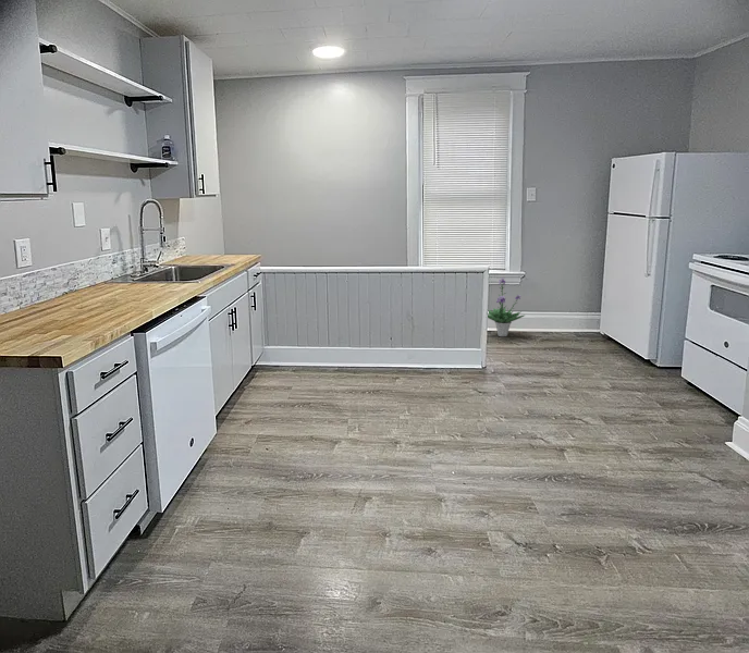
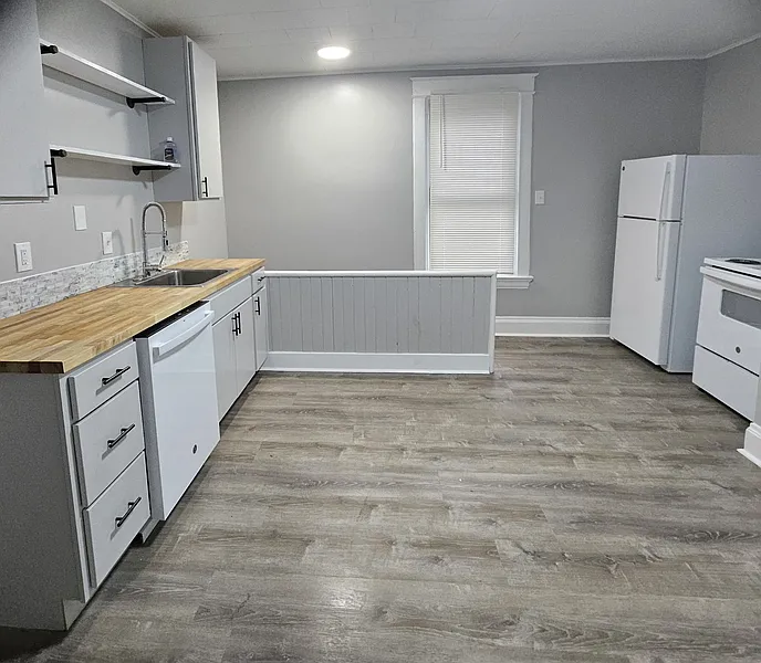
- potted plant (502, 307)
